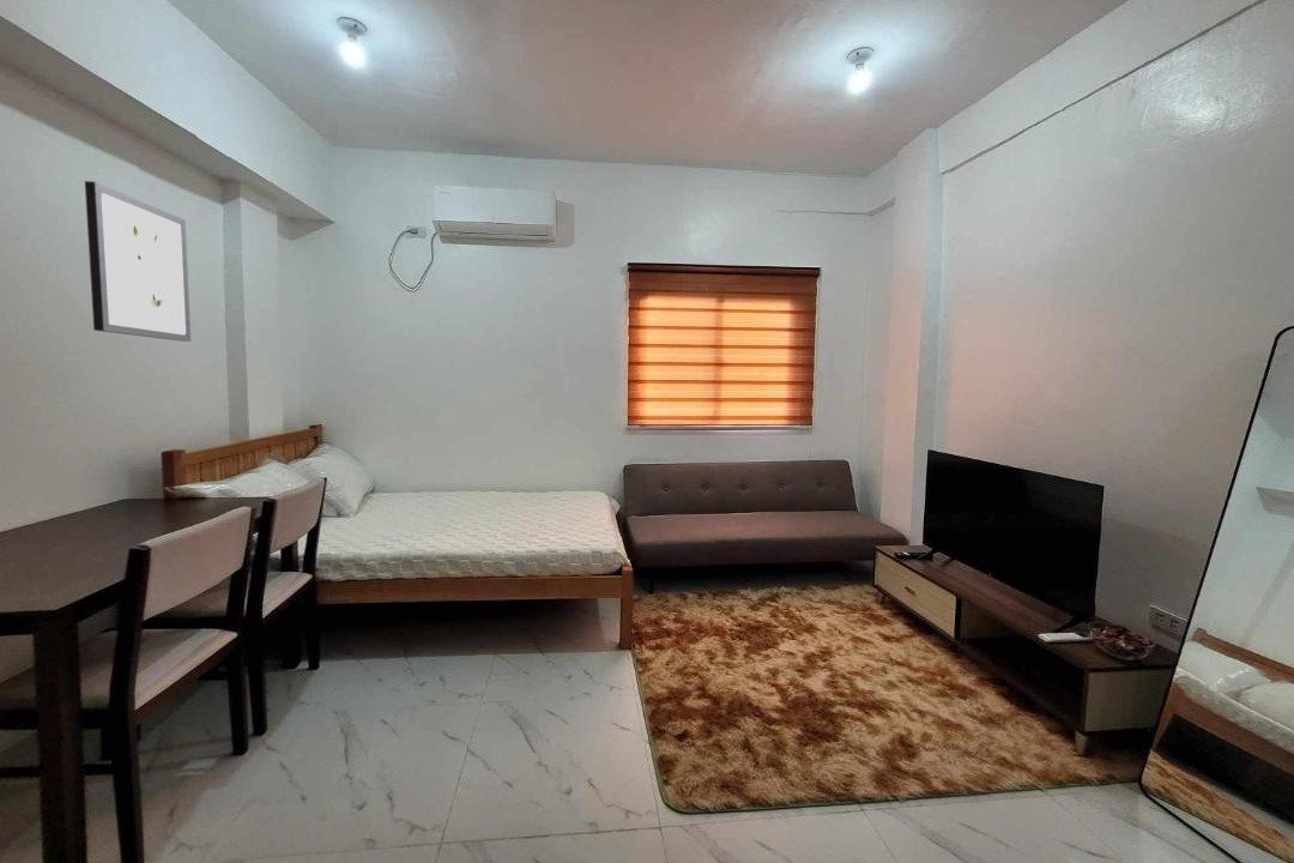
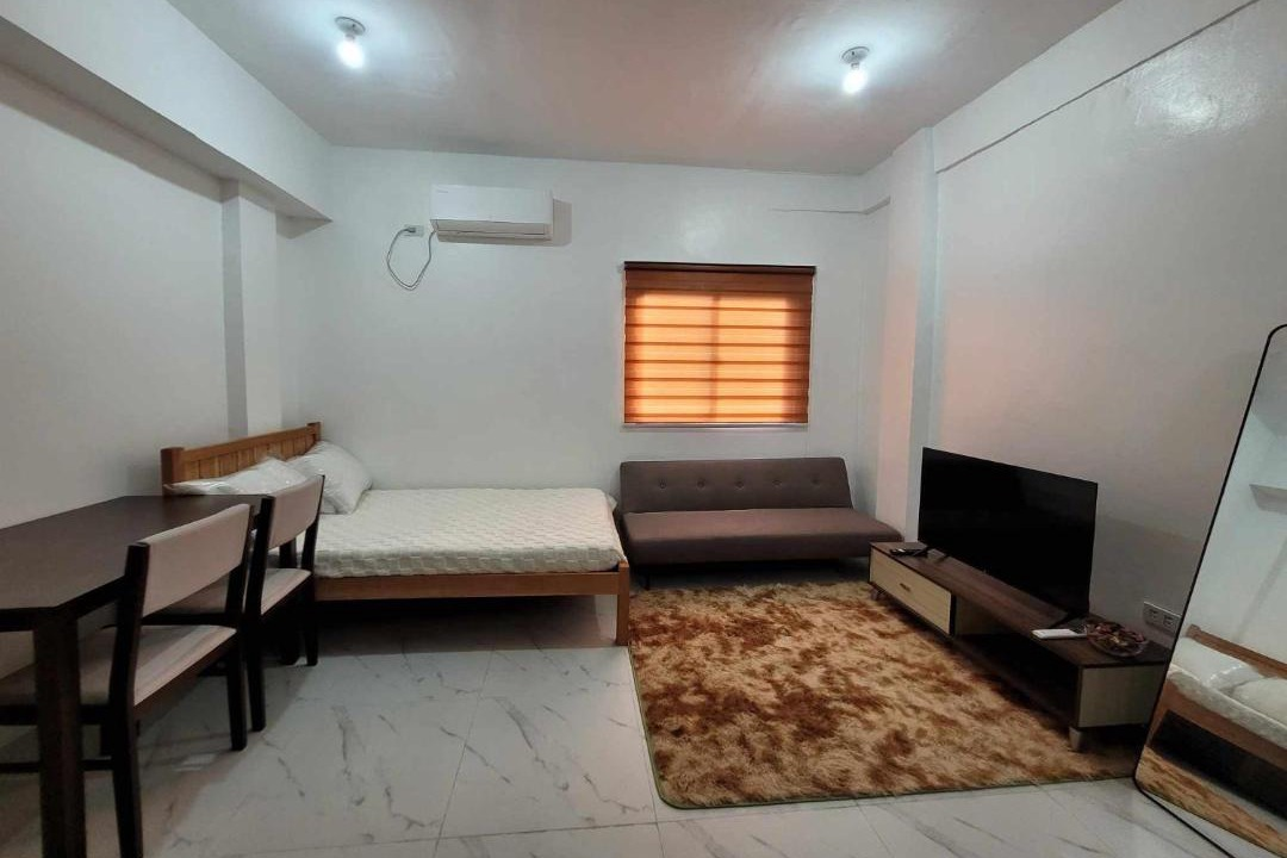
- wall art (144, 270)
